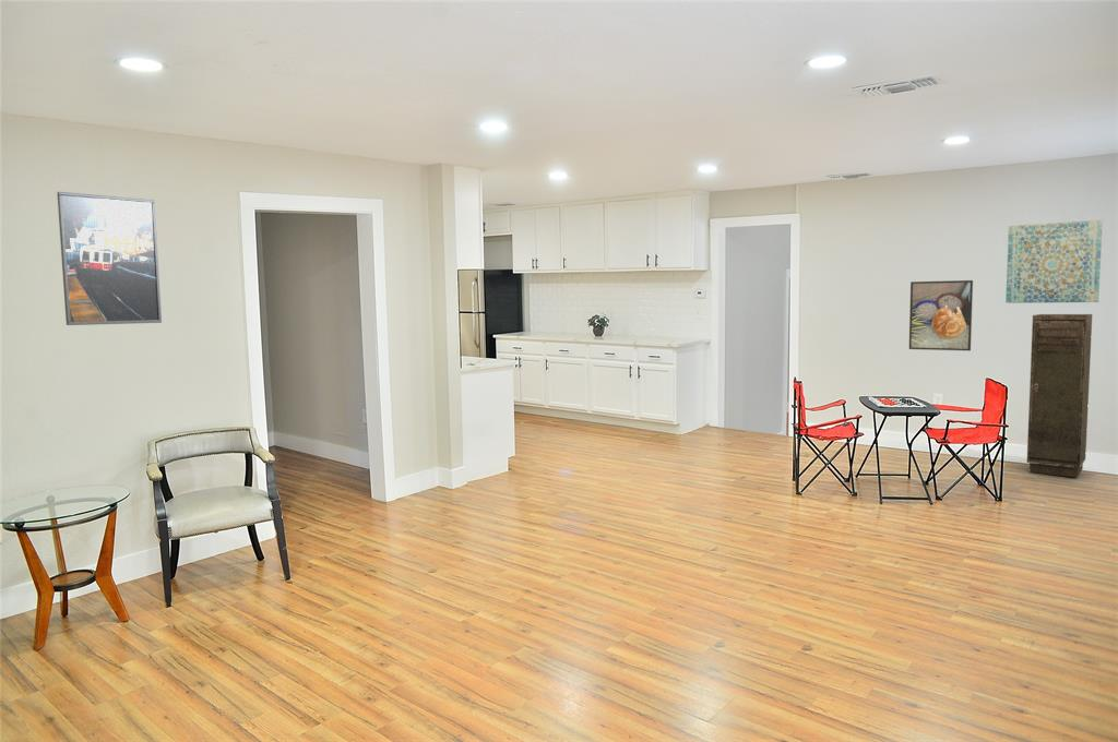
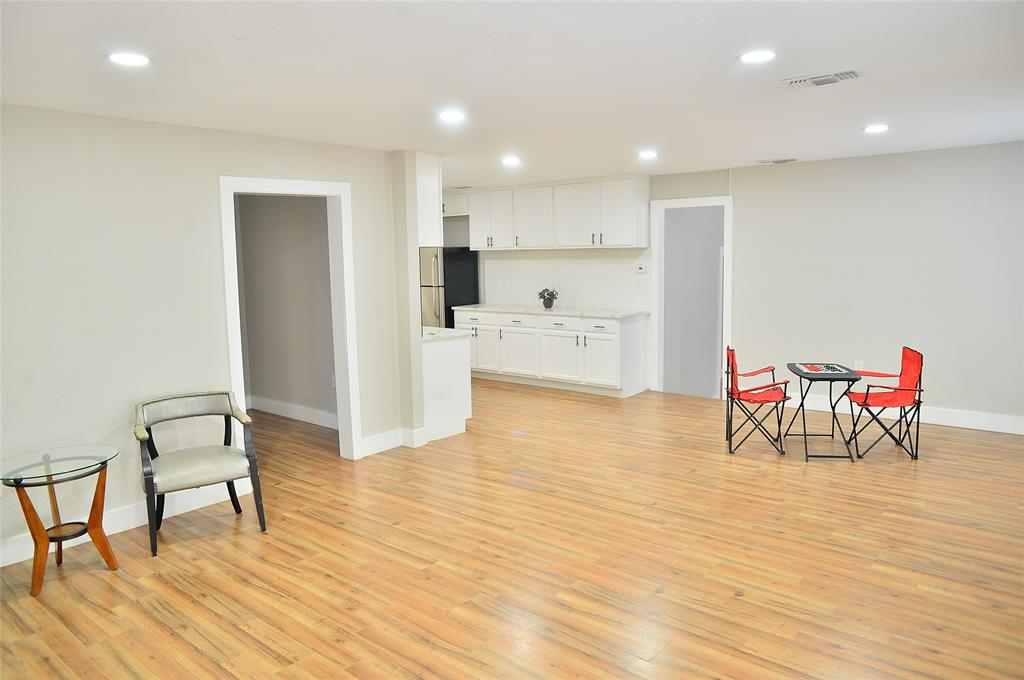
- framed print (940, 315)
- storage cabinet (1059, 393)
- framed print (111, 260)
- wall art (1052, 263)
